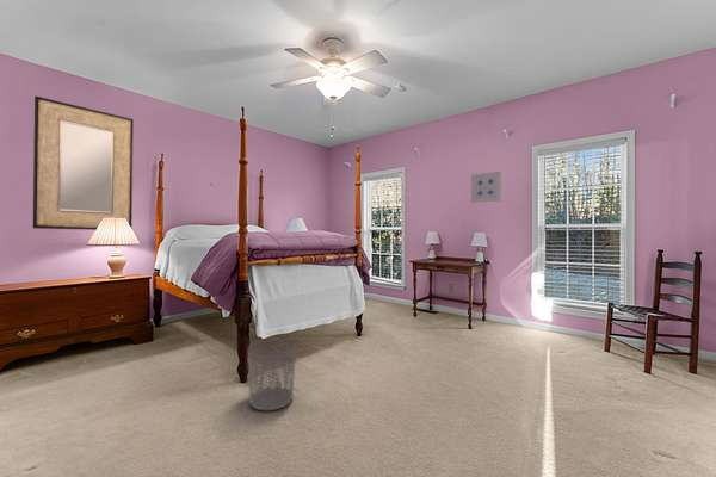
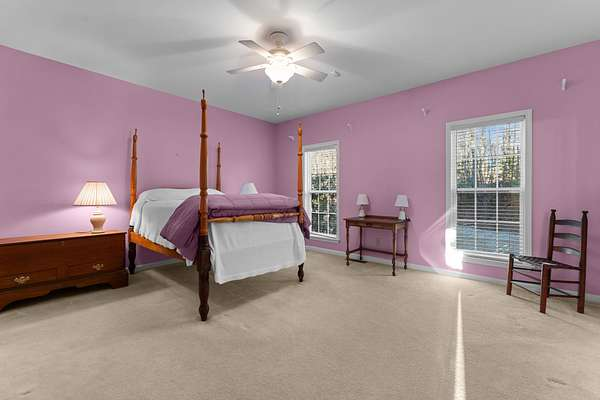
- waste bin (271, 373)
- wall art (484, 187)
- home mirror (87, 168)
